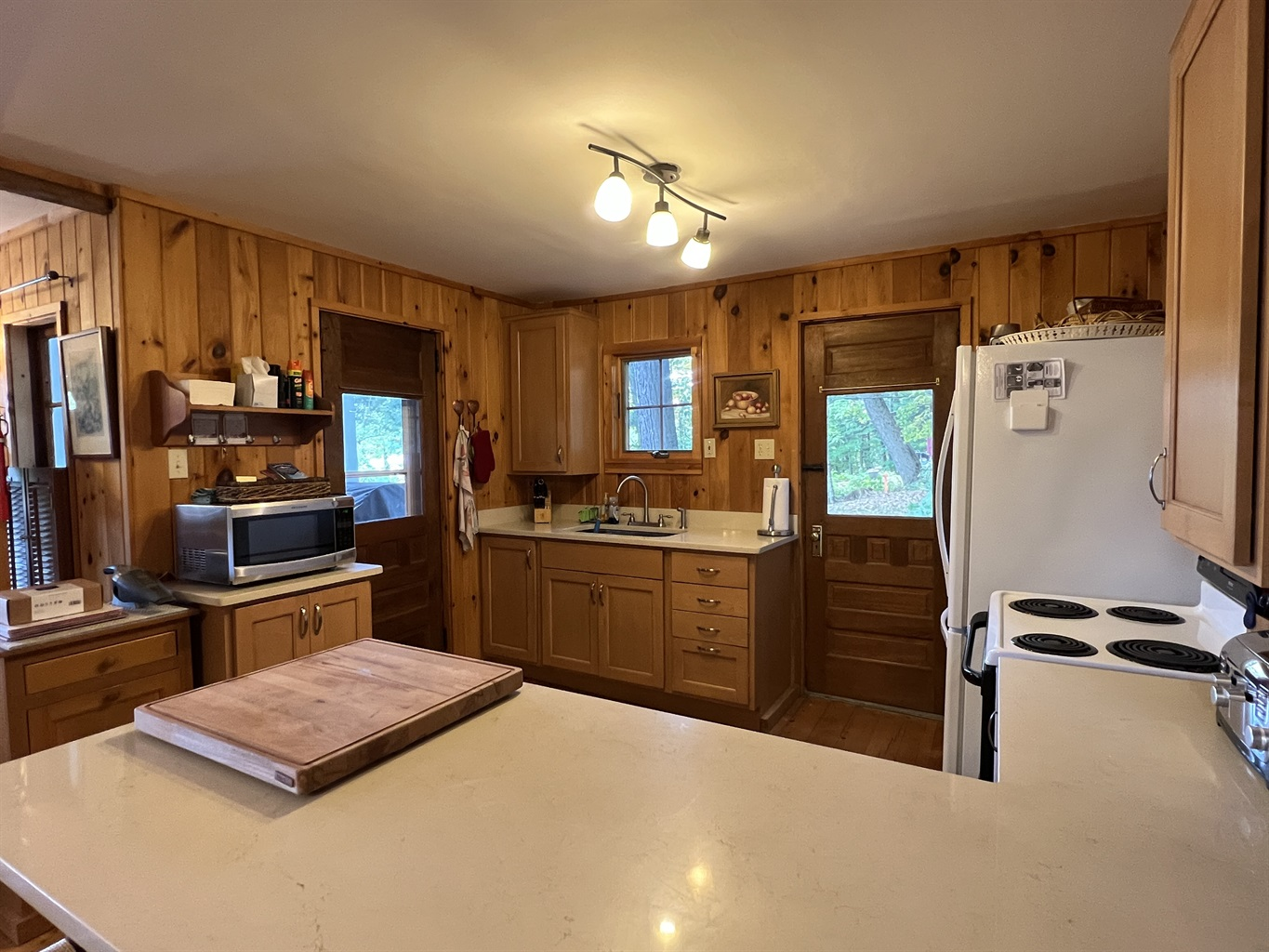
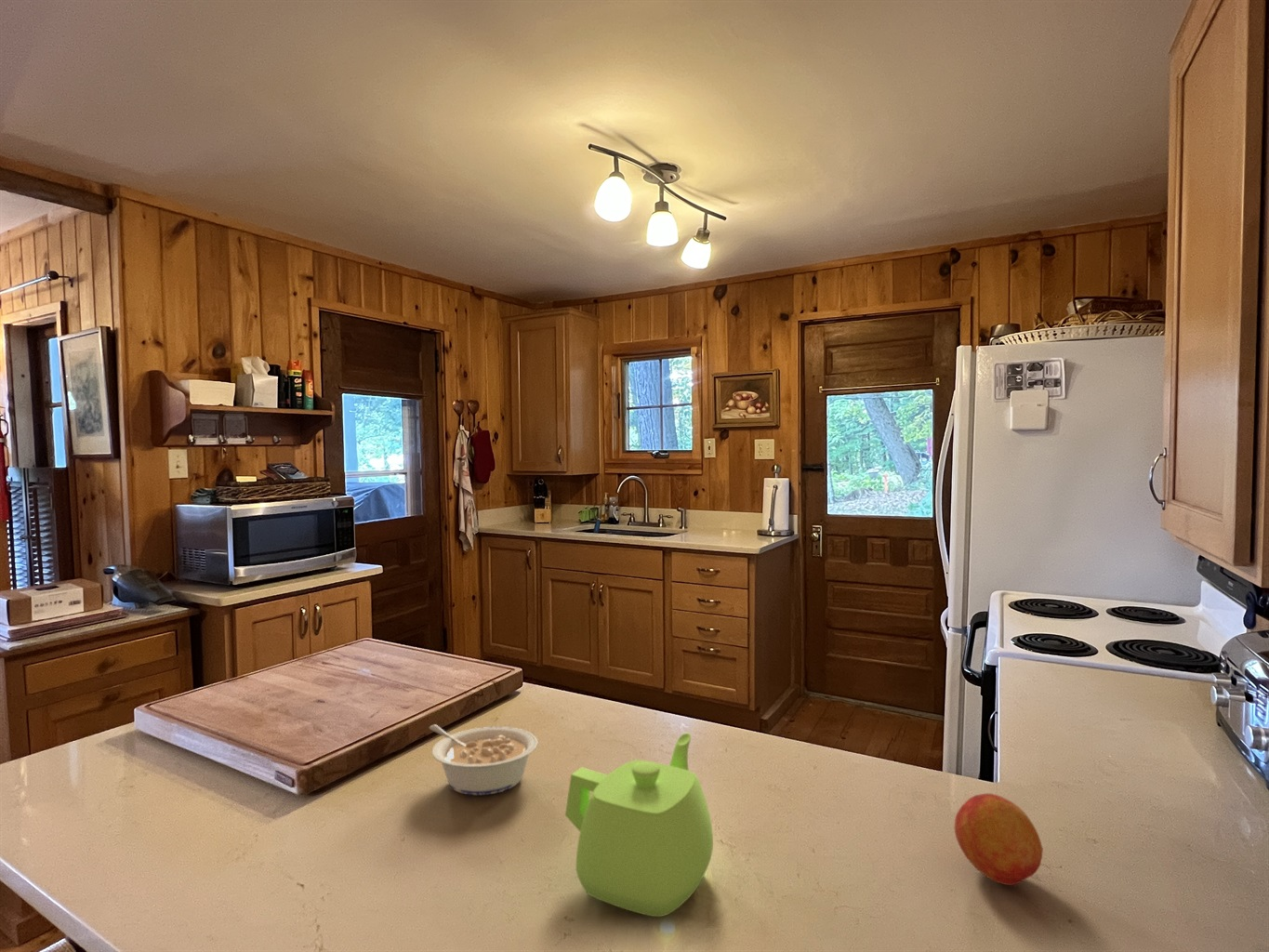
+ teapot (642, 810)
+ fruit (998, 836)
+ legume (482, 759)
